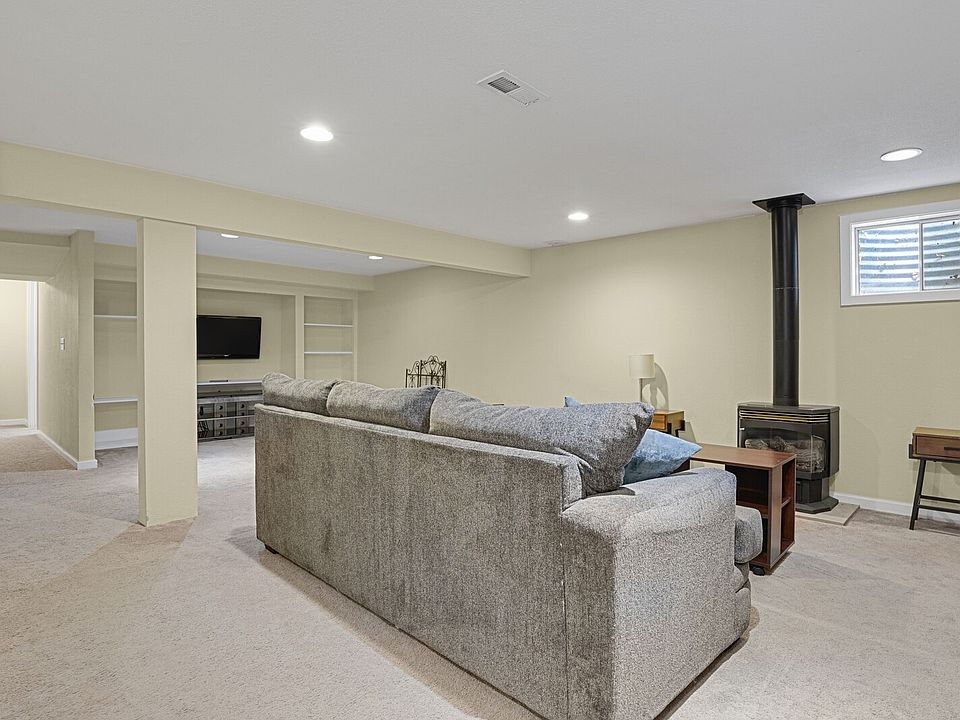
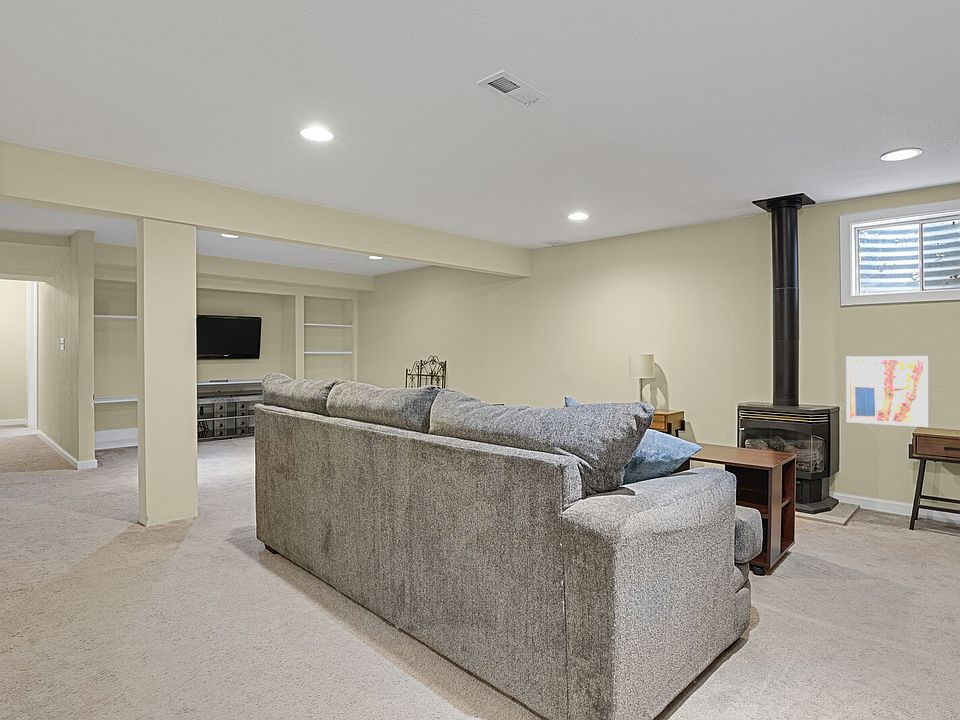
+ wall art (885, 390)
